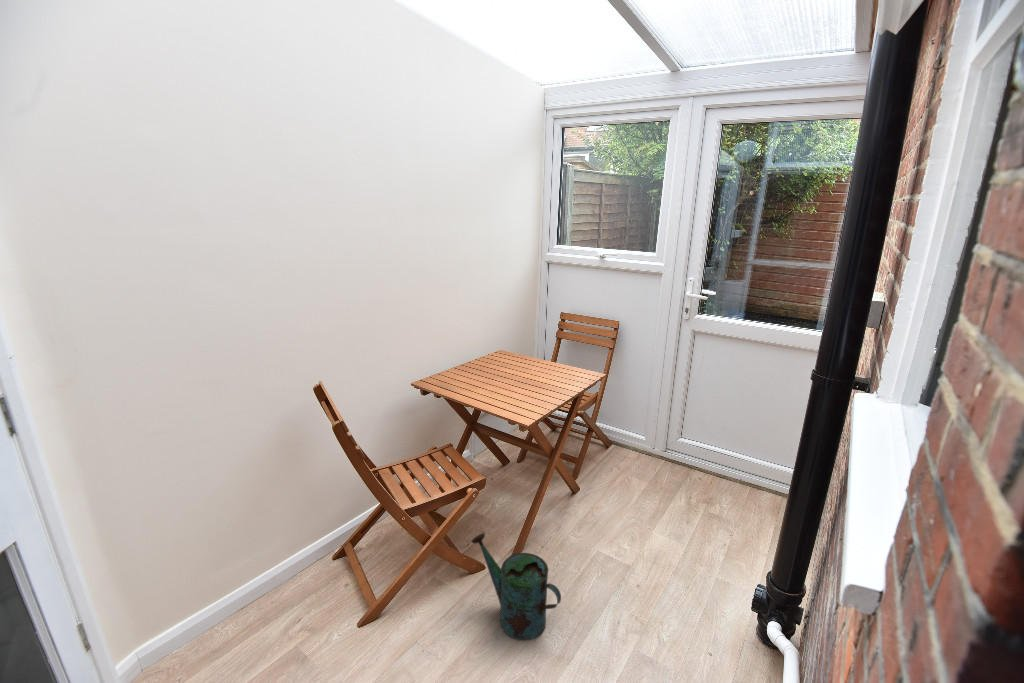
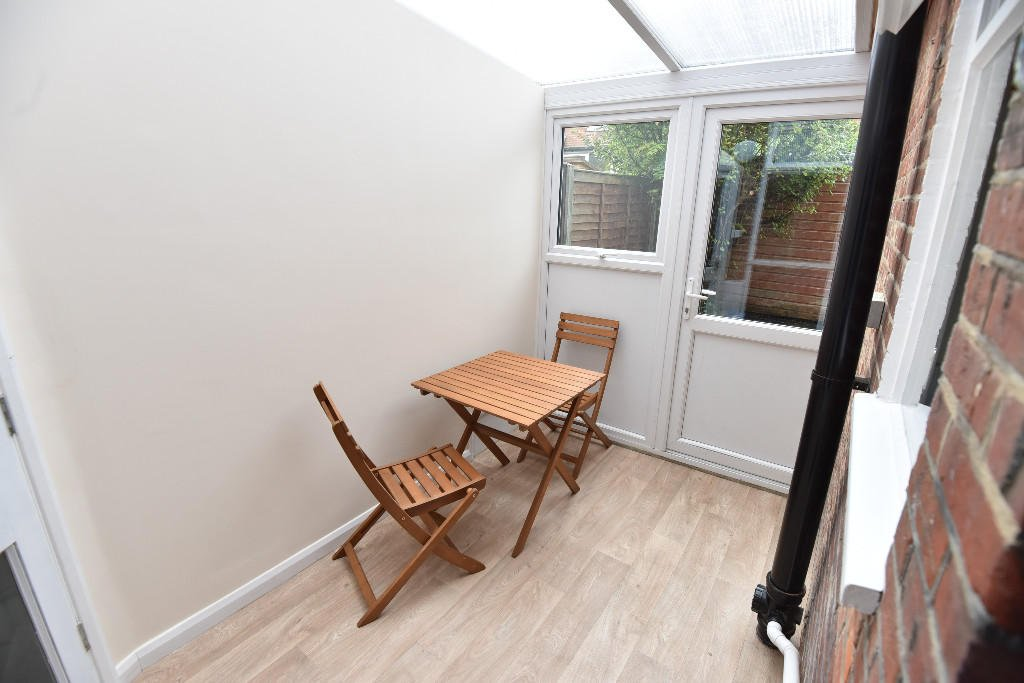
- watering can (513, 583)
